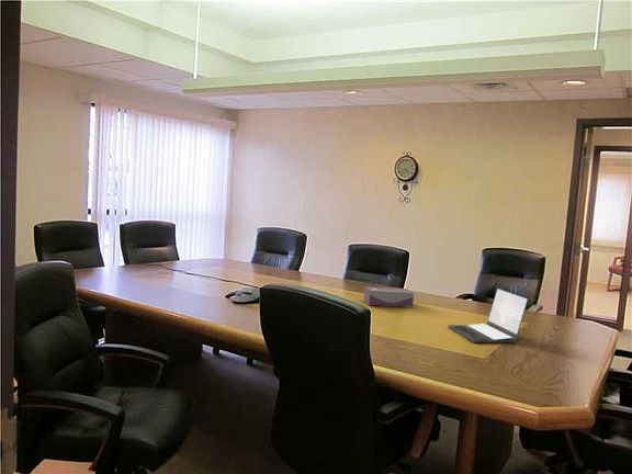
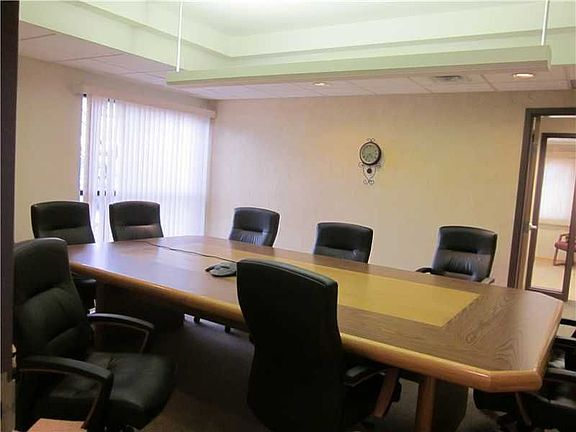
- laptop (489, 314)
- tissue box (388, 295)
